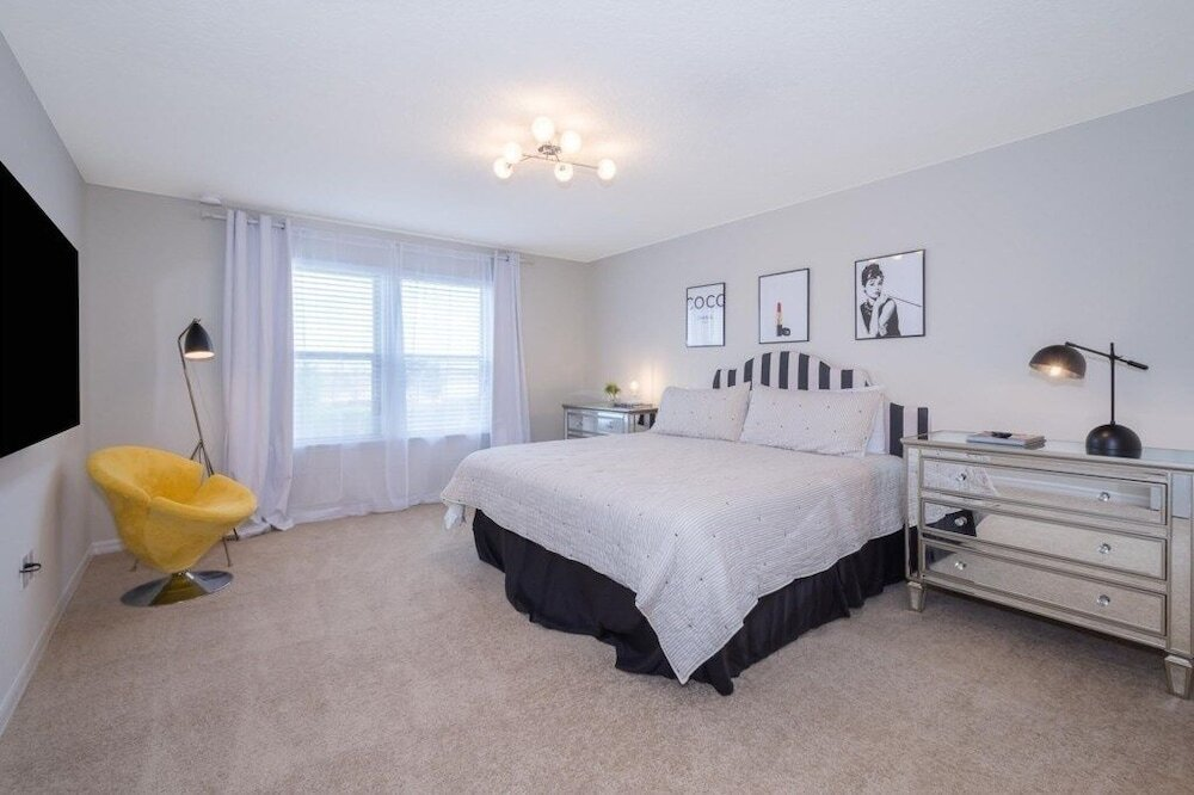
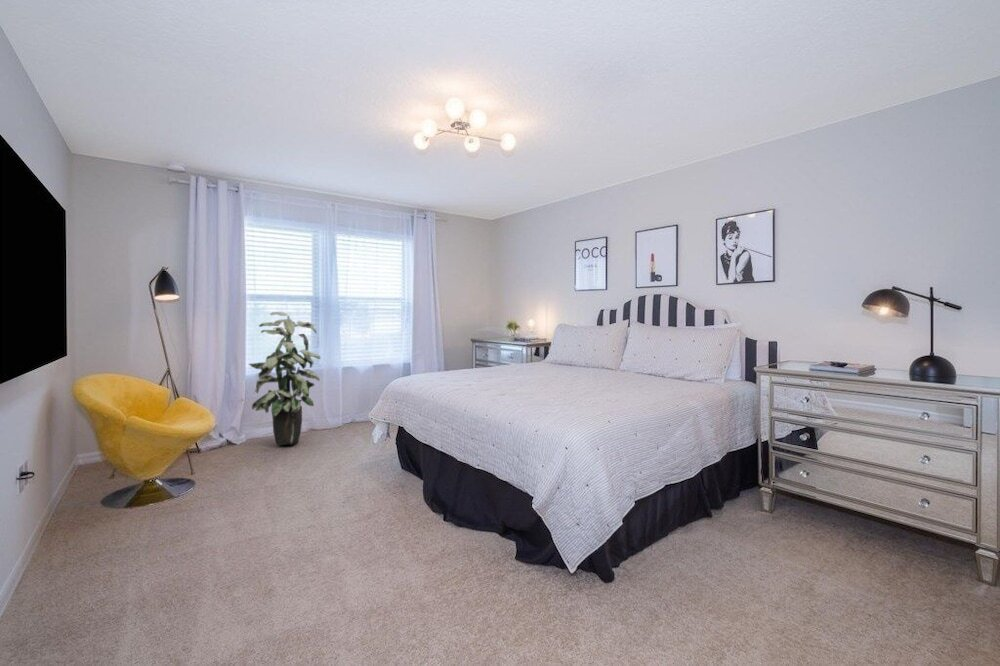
+ indoor plant (284, 377)
